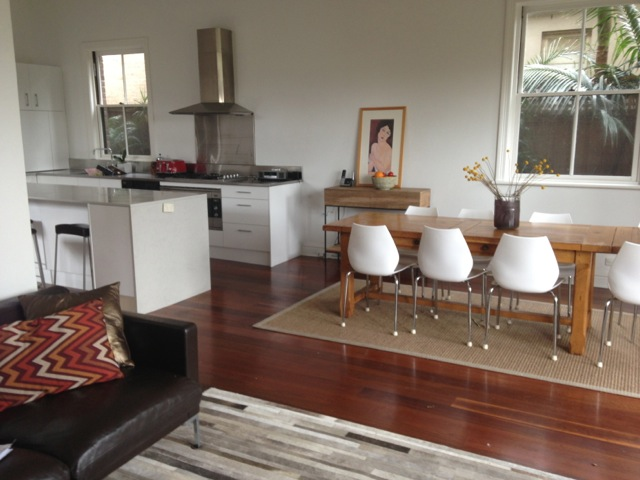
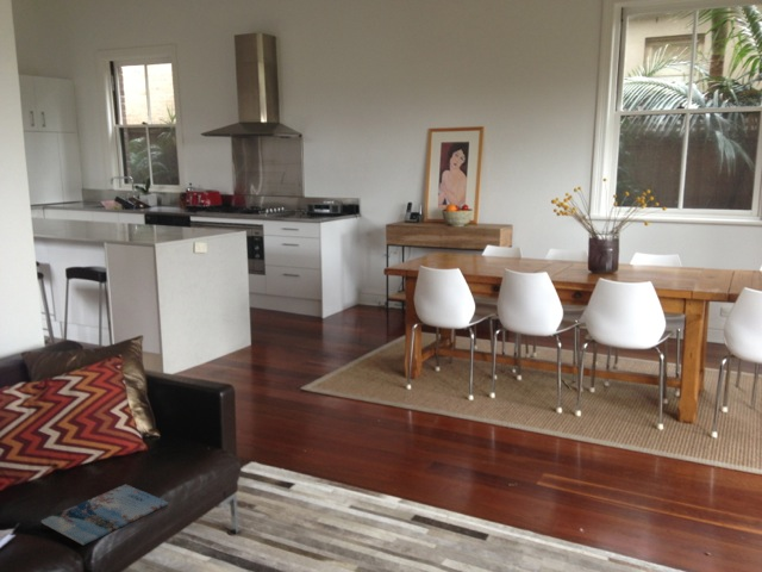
+ magazine (106, 511)
